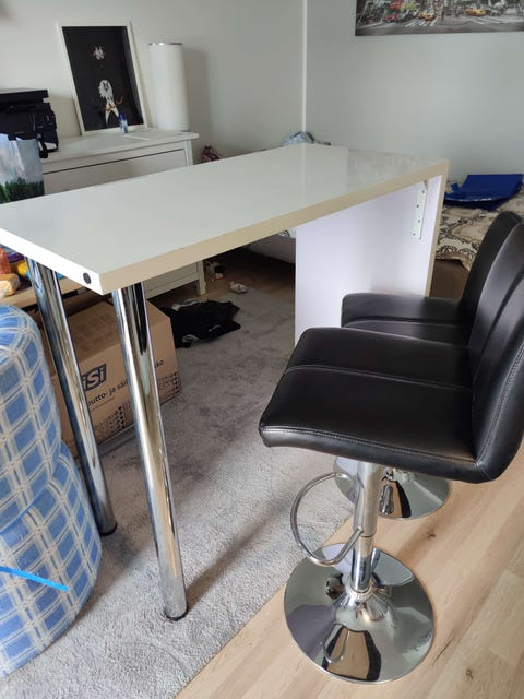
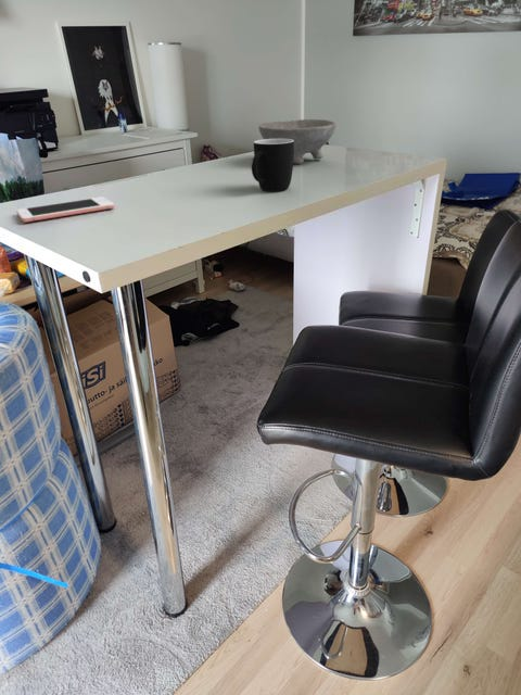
+ bowl (296, 141)
+ cell phone (65, 208)
+ mug (269, 166)
